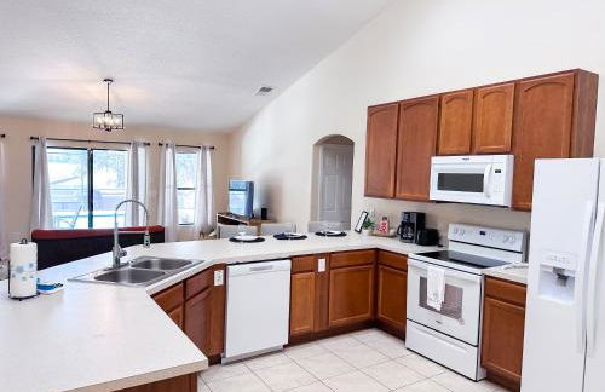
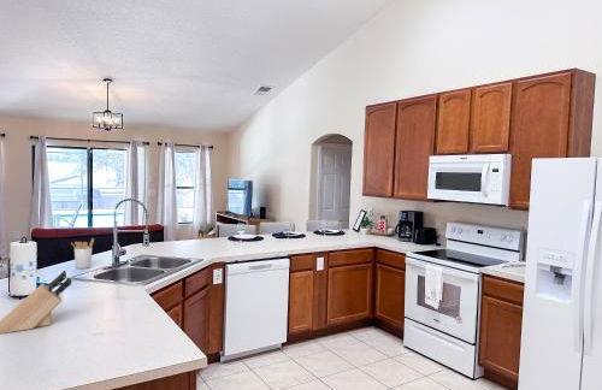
+ knife block (34, 299)
+ utensil holder (82, 253)
